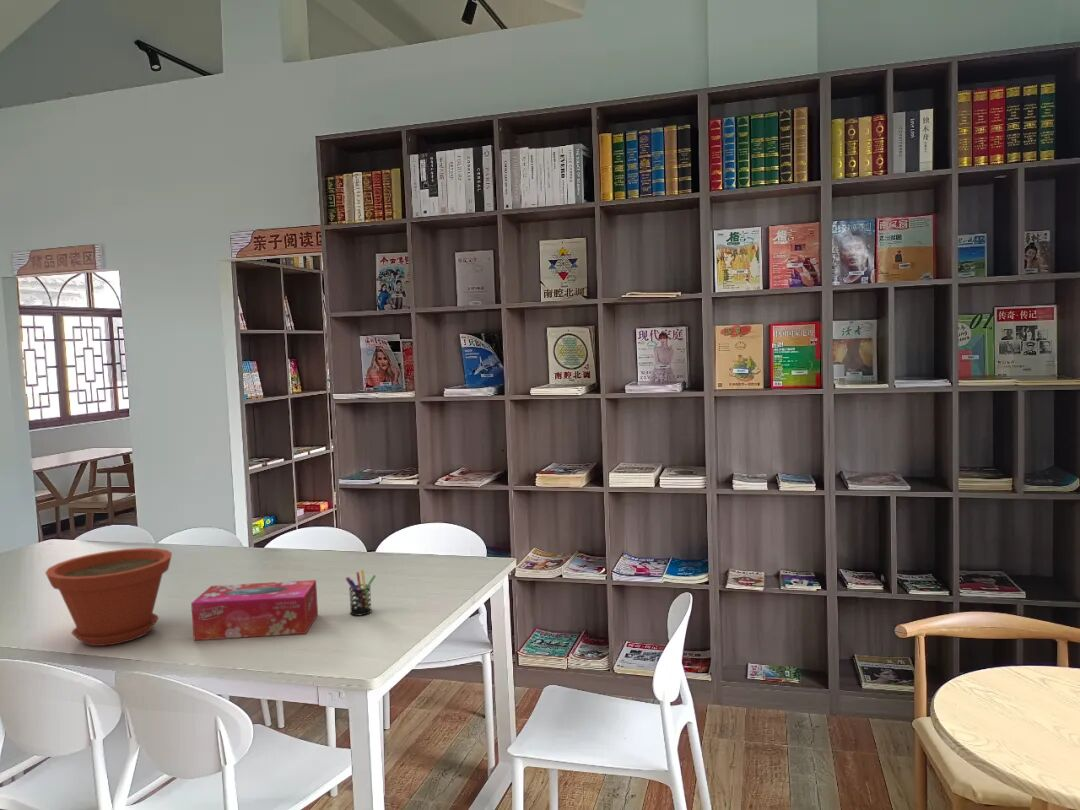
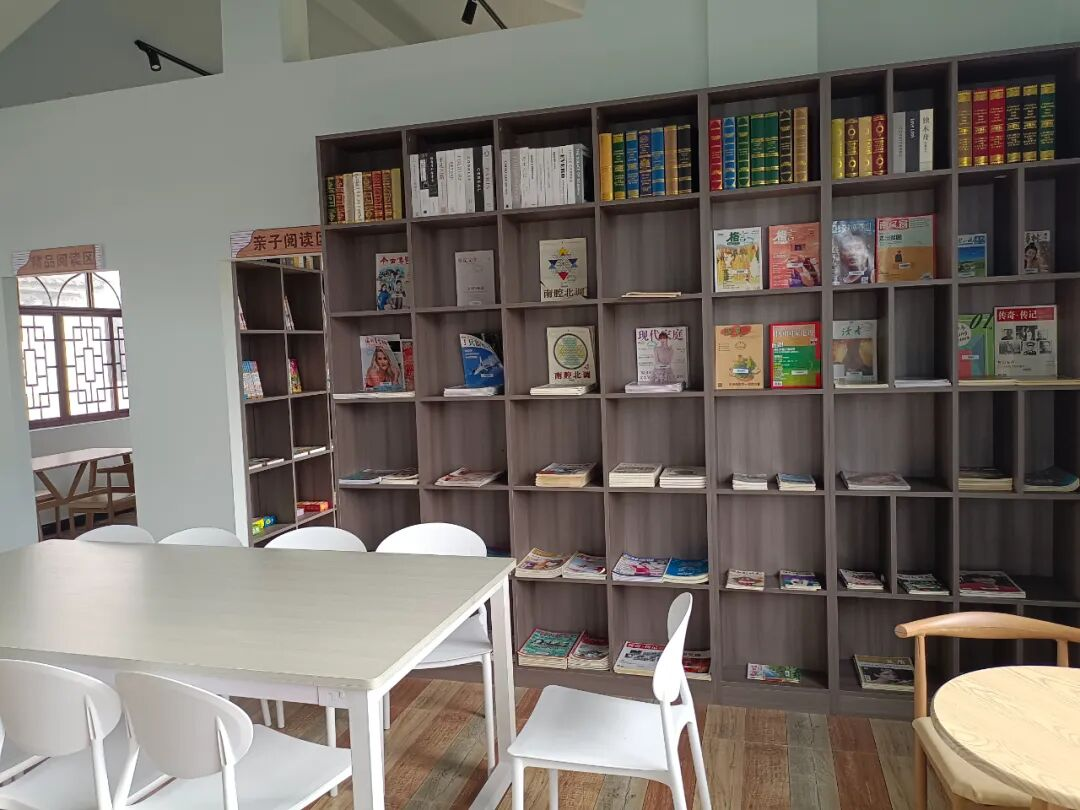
- plant pot (113, 598)
- pen holder (362, 590)
- tissue box (257, 608)
